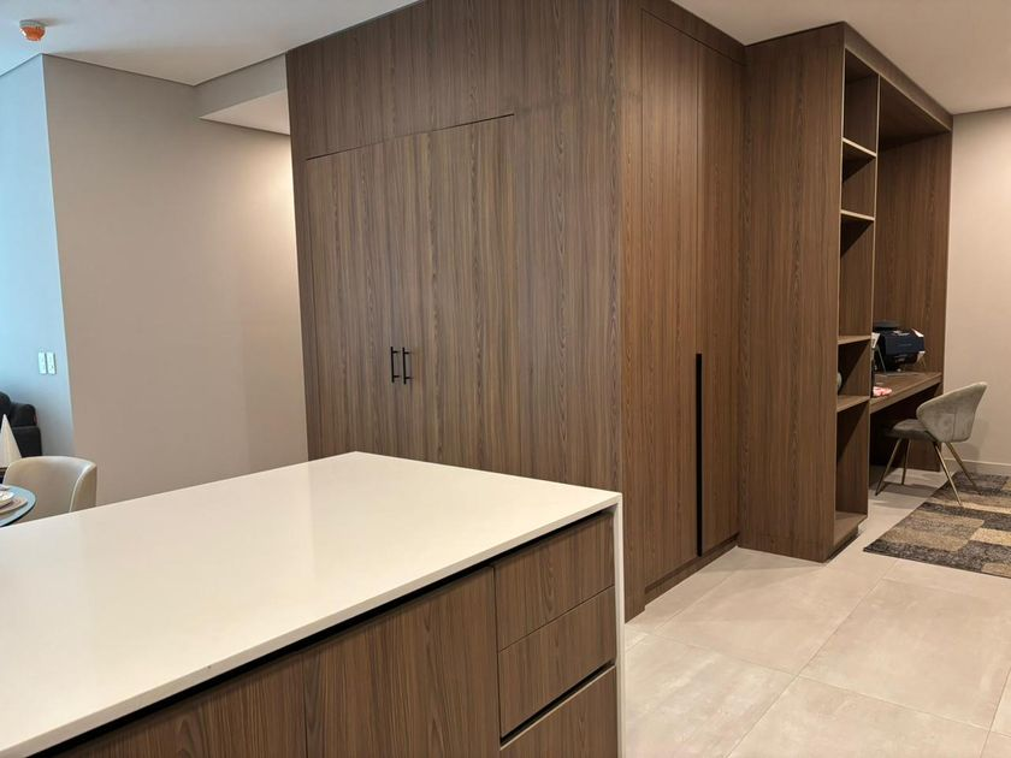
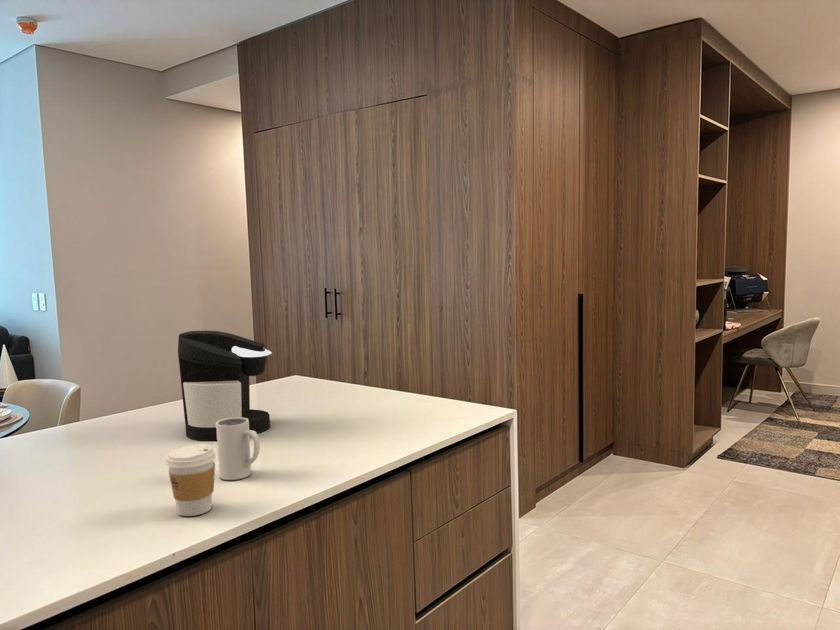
+ mug (239, 449)
+ coffee cup (192, 479)
+ coffee maker (227, 380)
